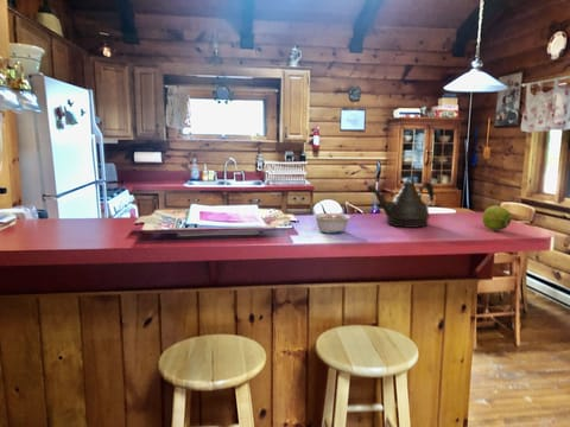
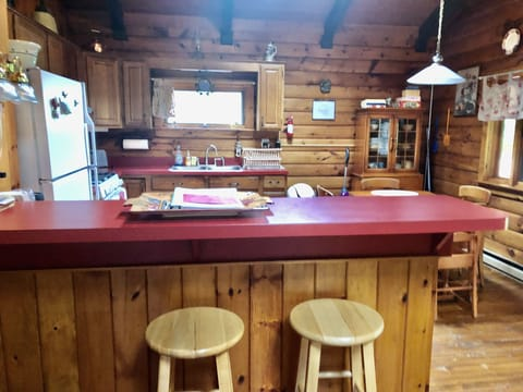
- legume (331, 222)
- teapot (399, 203)
- apple (495, 217)
